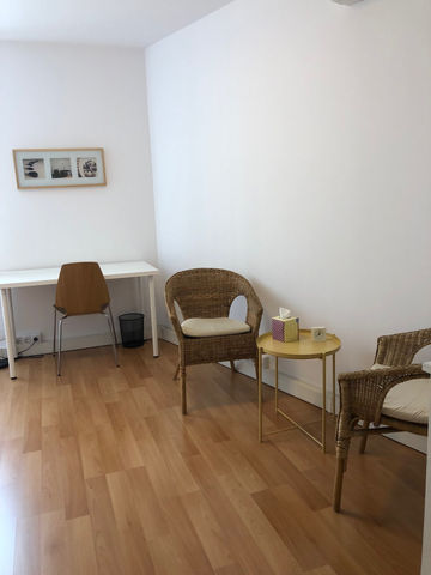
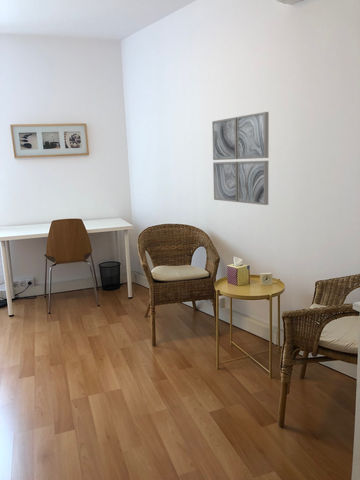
+ wall art (238, 158)
